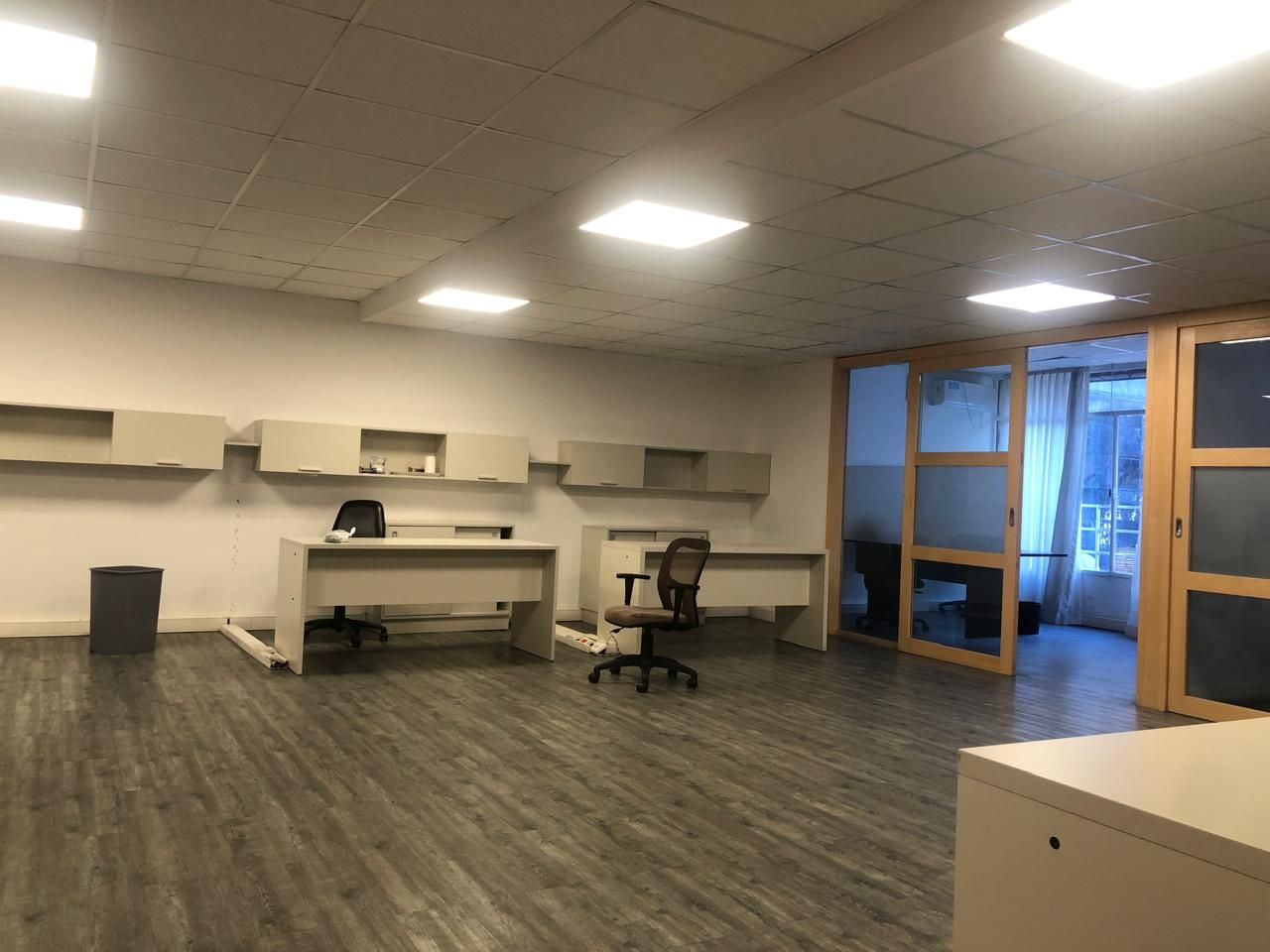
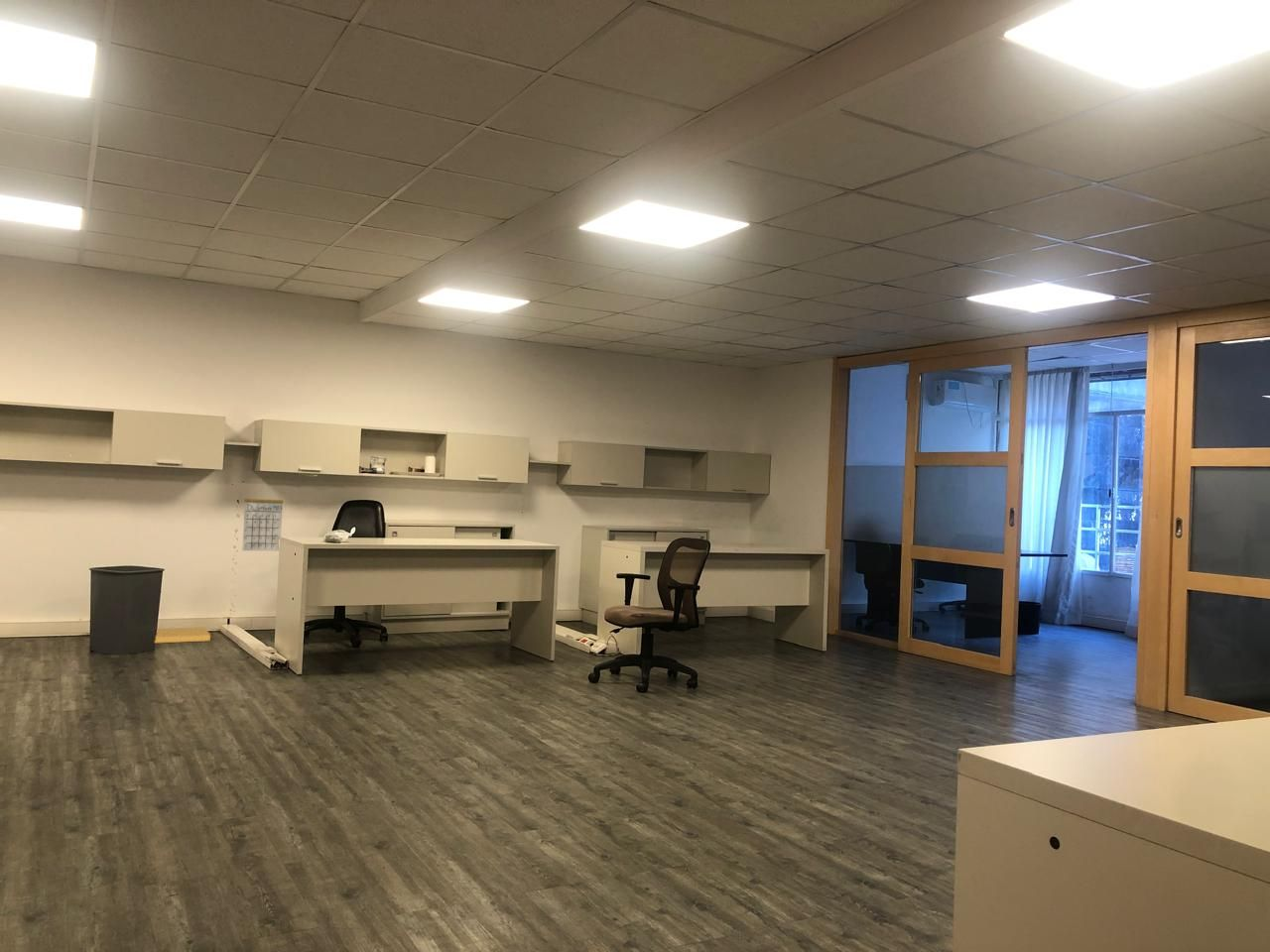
+ calendar (263, 519)
+ cardboard box (178, 635)
